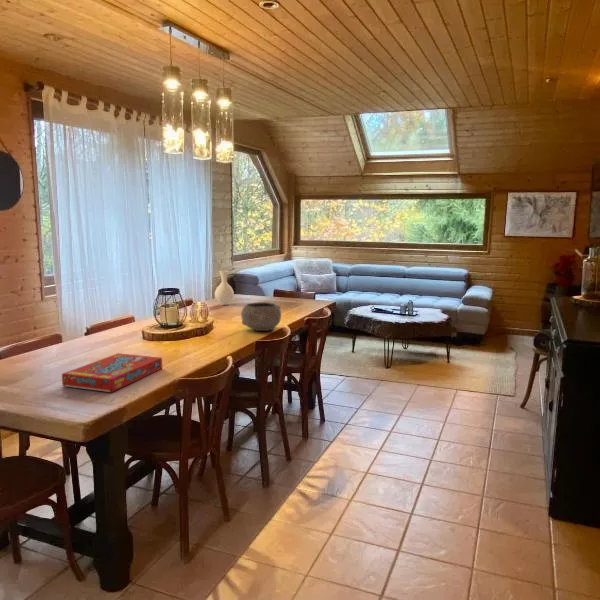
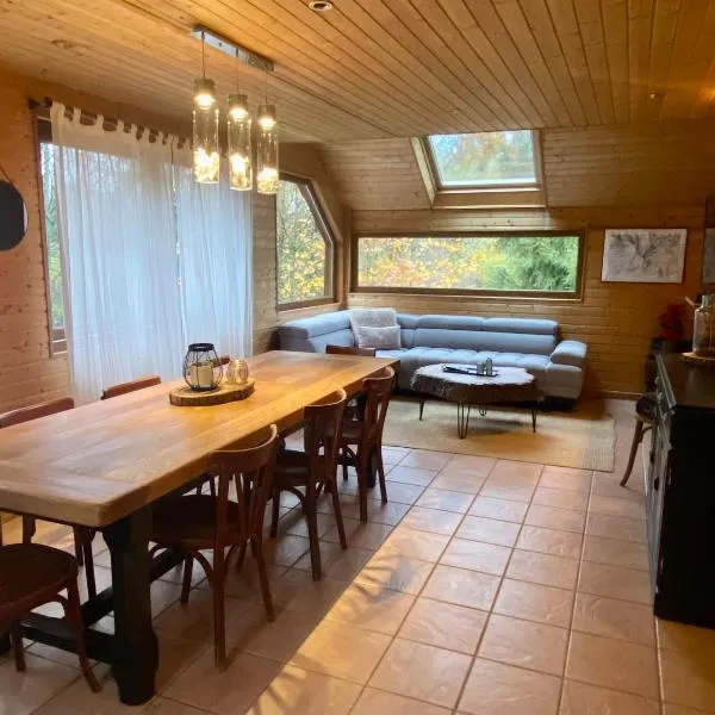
- vase (224, 287)
- bowl (261, 316)
- snack box (115, 371)
